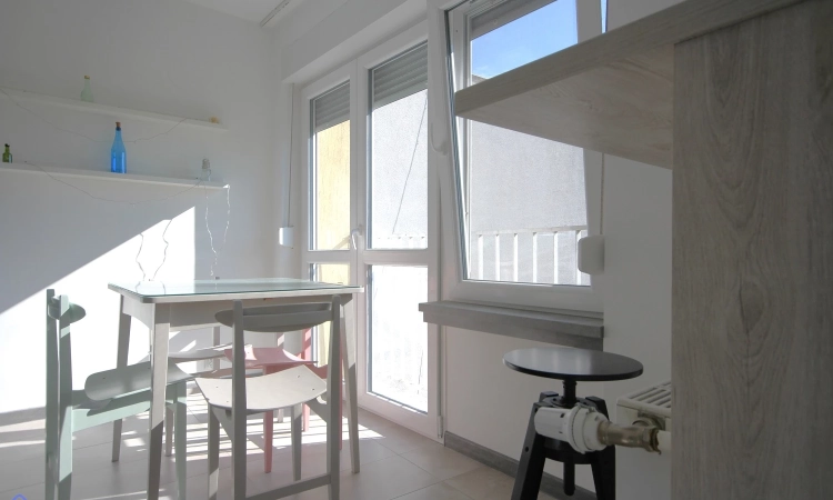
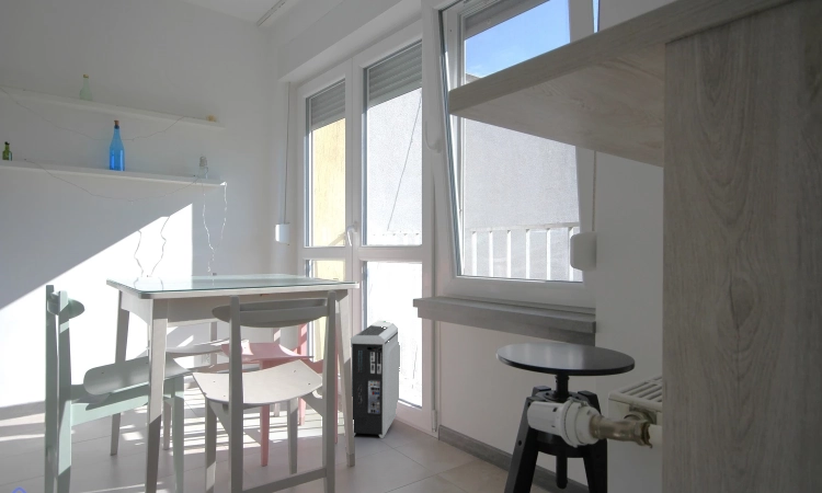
+ air purifier (377, 374)
